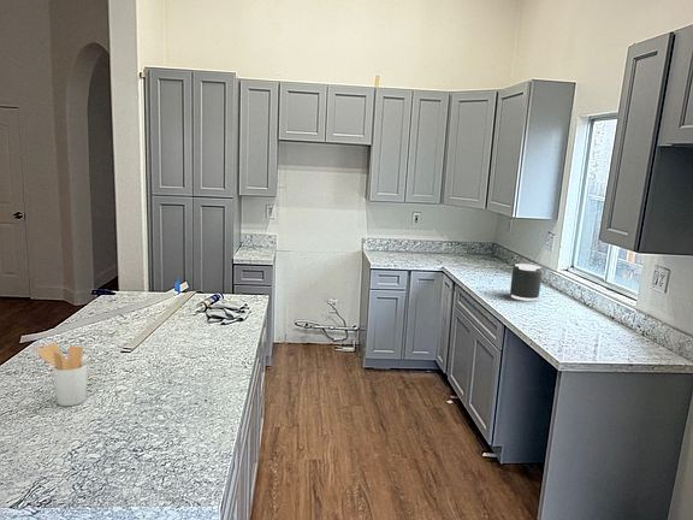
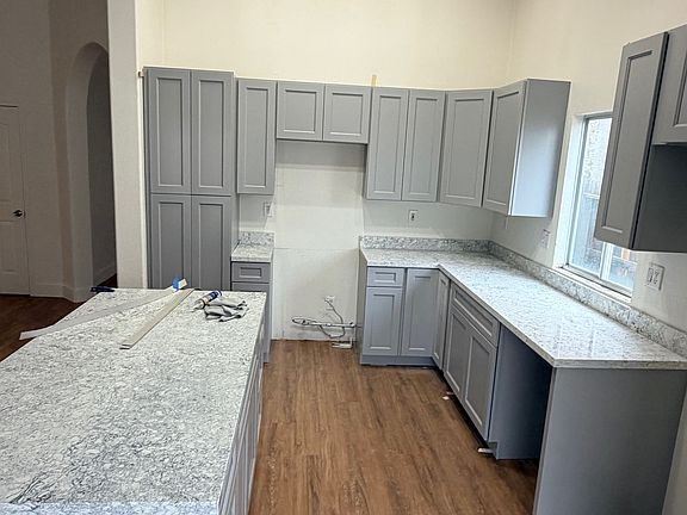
- speaker (526, 282)
- utensil holder (63, 372)
